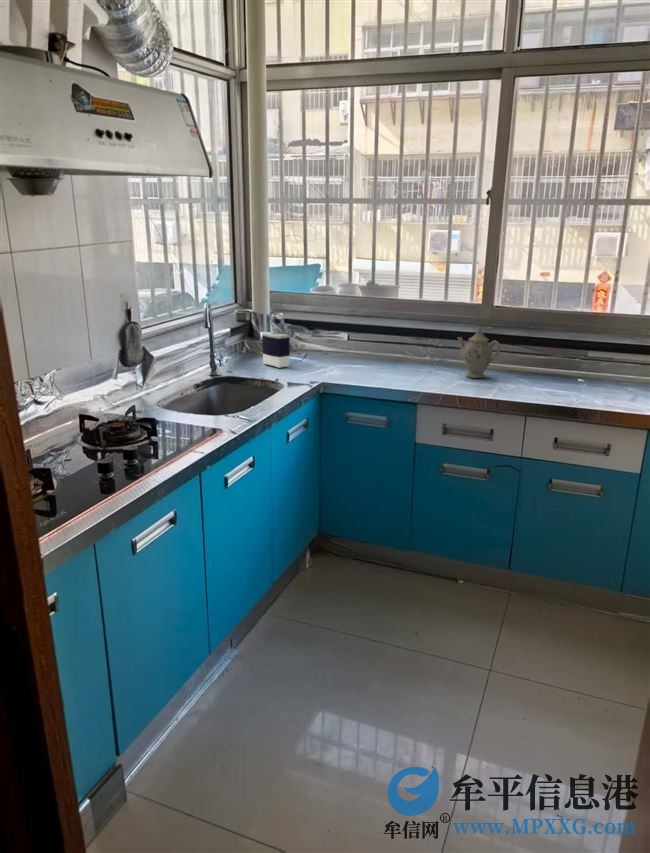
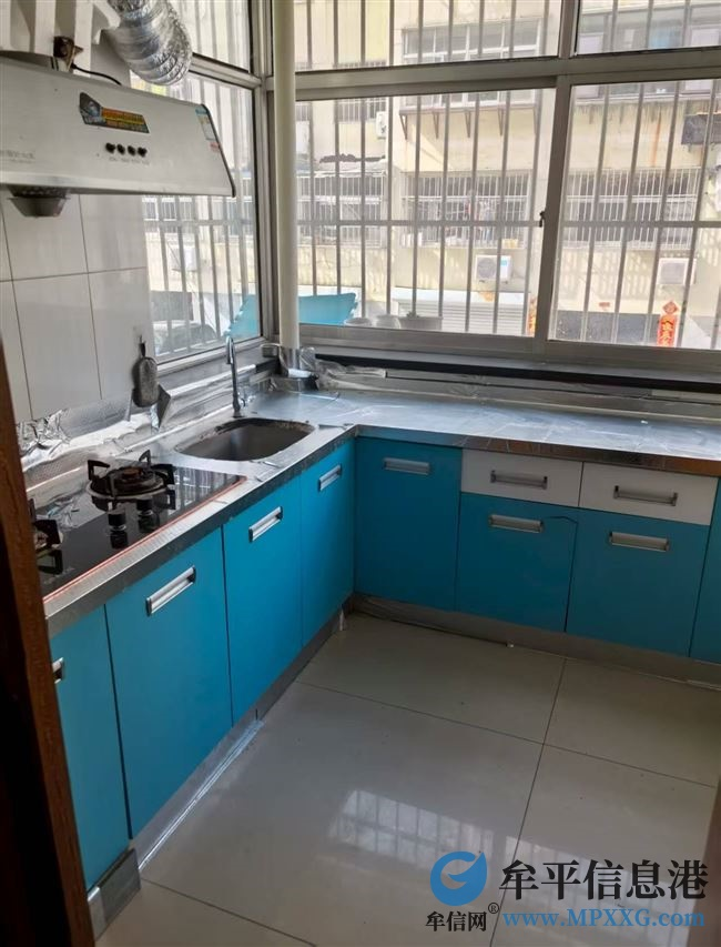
- chinaware (477, 351)
- perfume bottle (275, 340)
